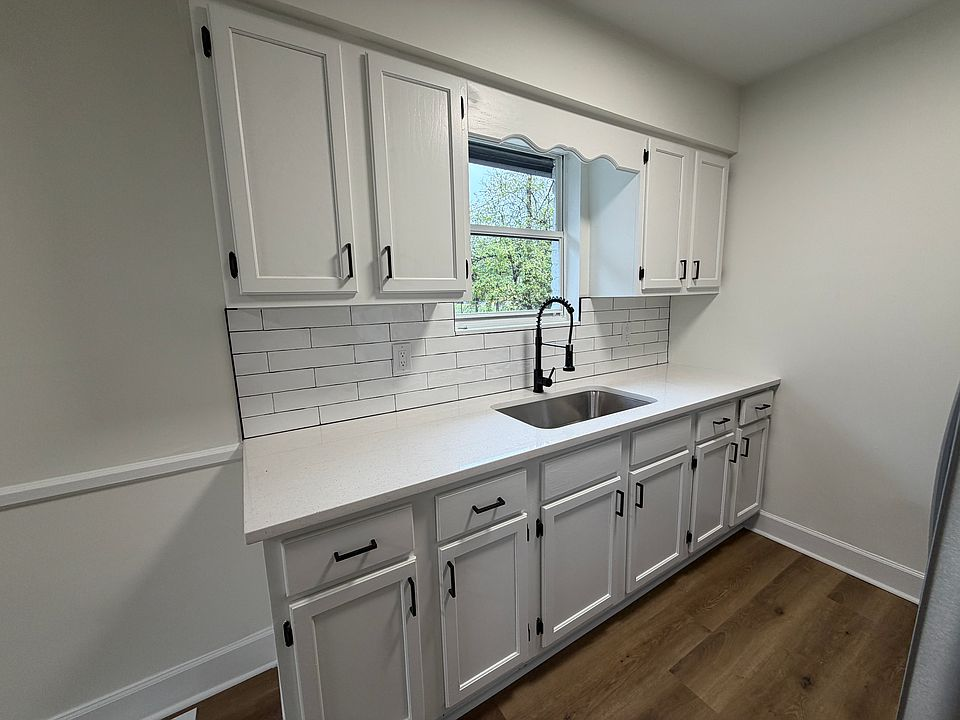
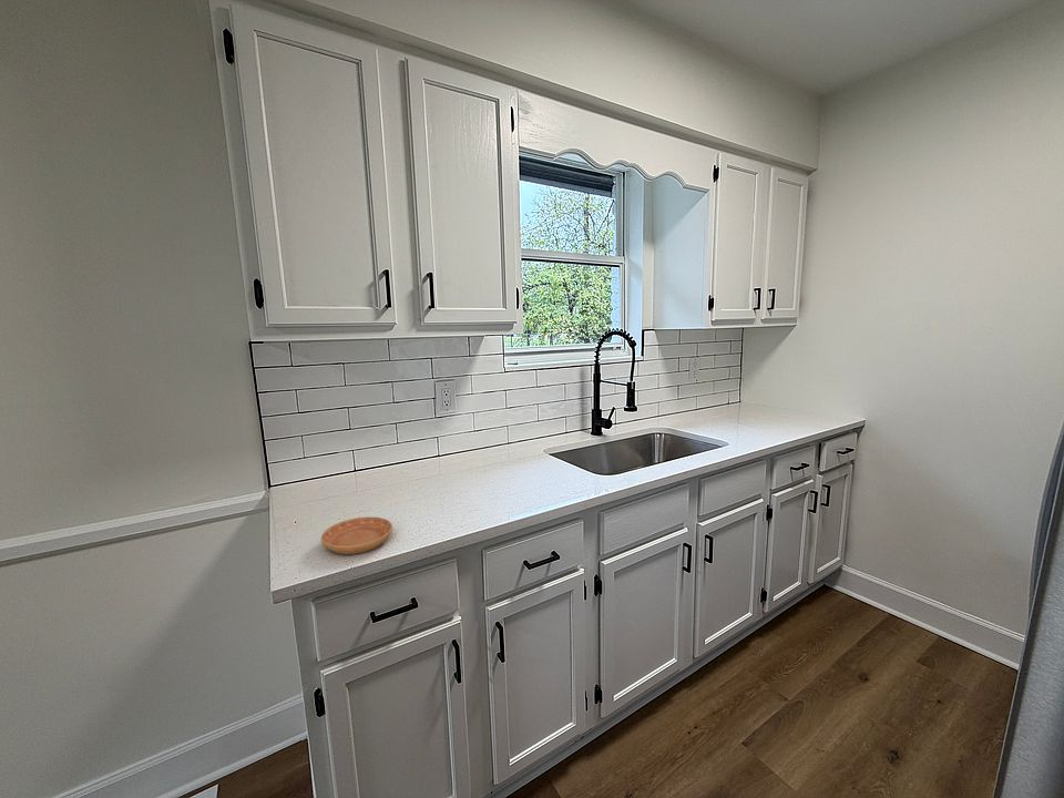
+ saucer (357, 535)
